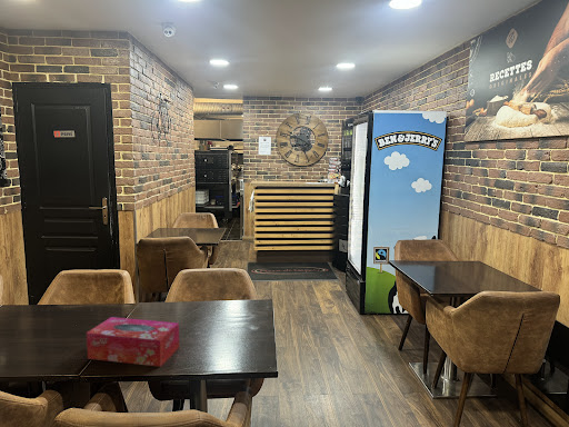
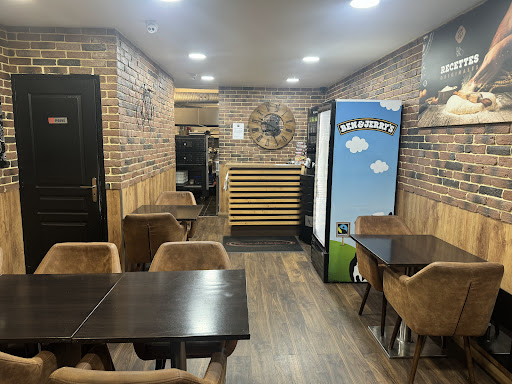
- tissue box (134, 340)
